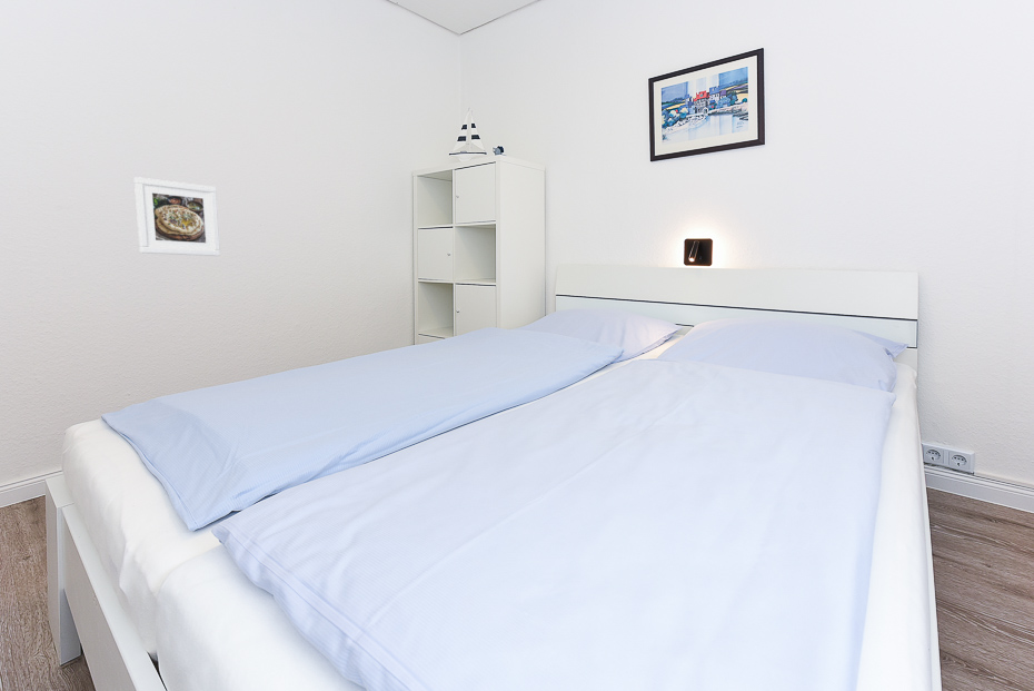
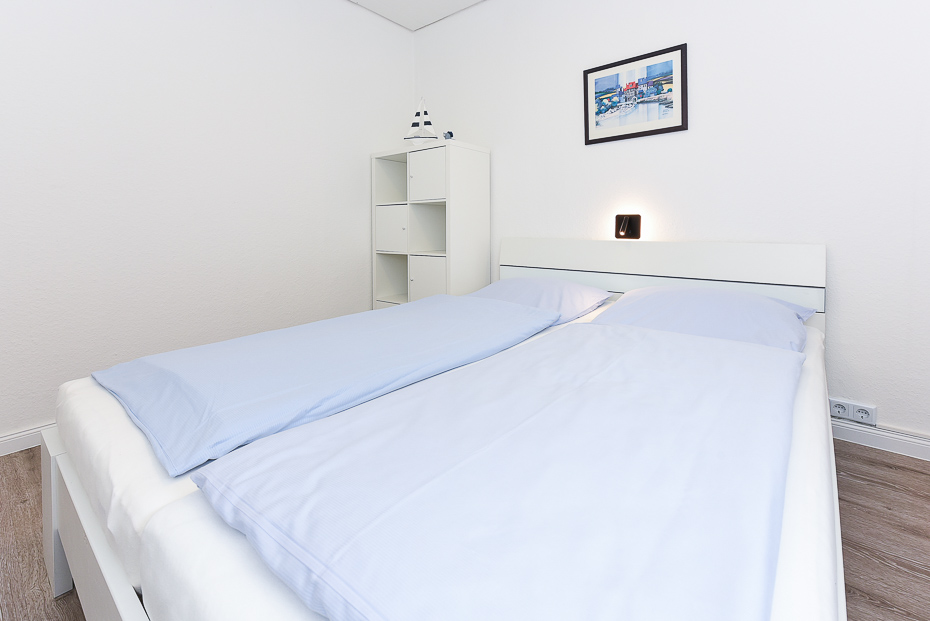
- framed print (179, 218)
